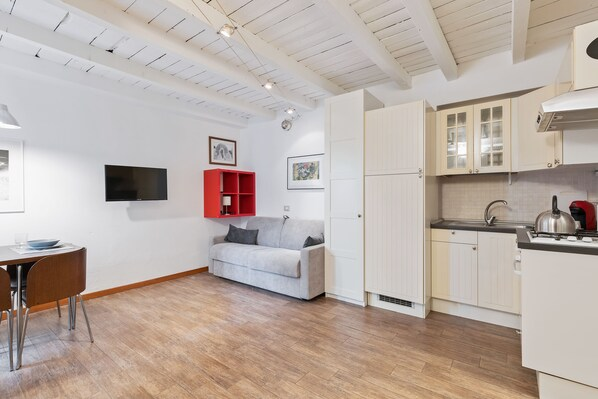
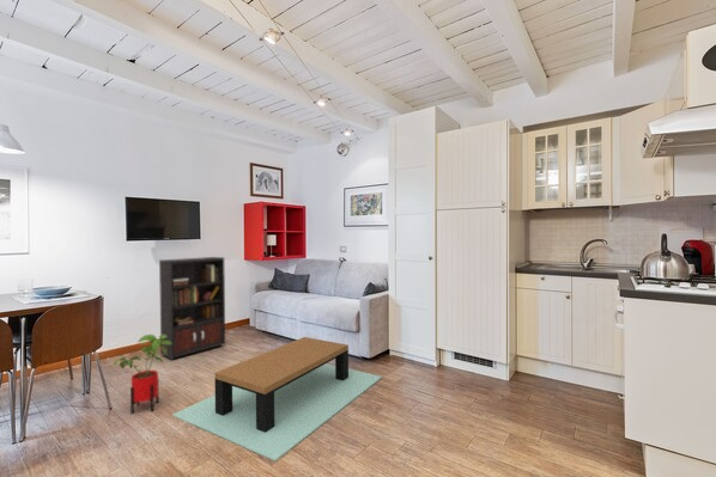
+ house plant (145, 371)
+ coffee table (289, 375)
+ bookcase (196, 302)
